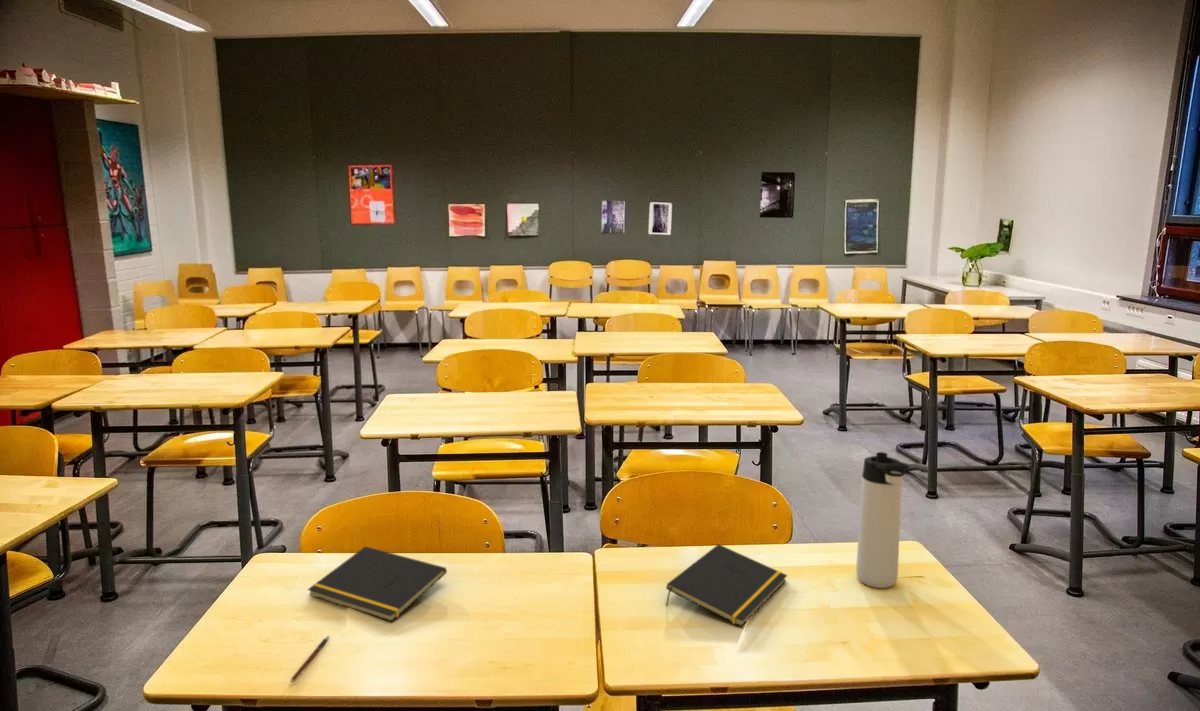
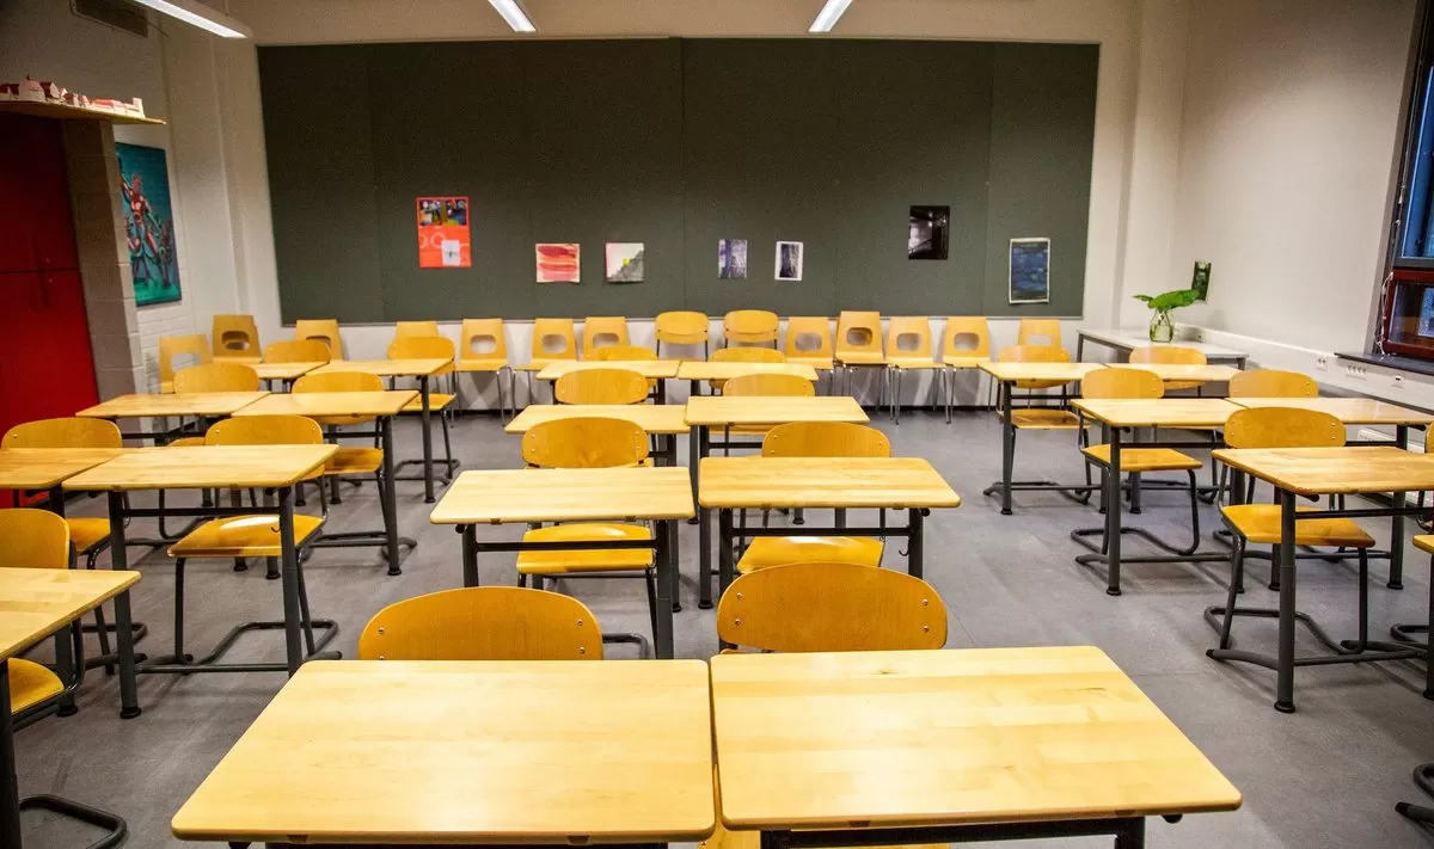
- notepad (728, 581)
- thermos bottle (883, 521)
- pen (311, 657)
- notepad (377, 581)
